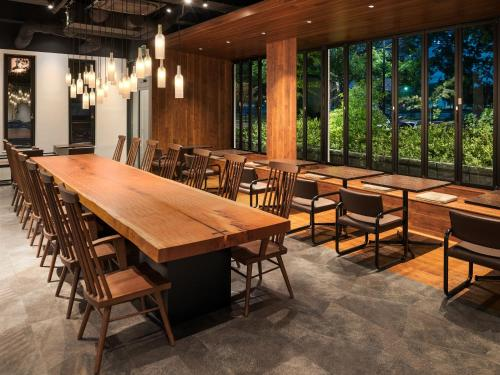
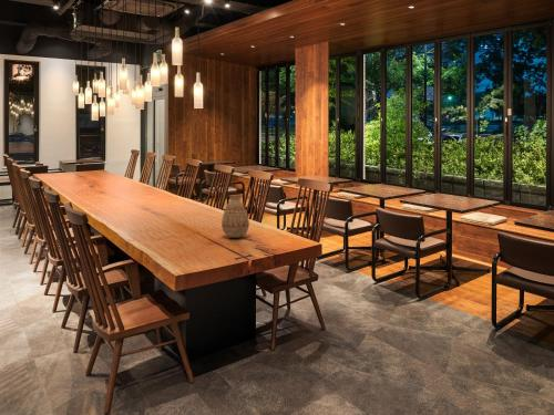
+ vase (235, 216)
